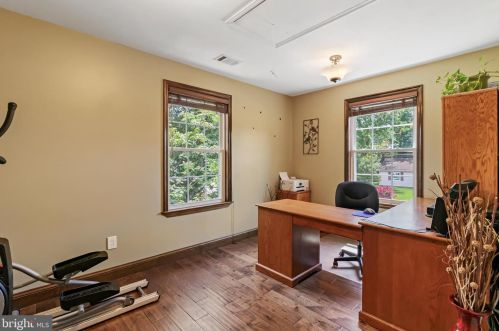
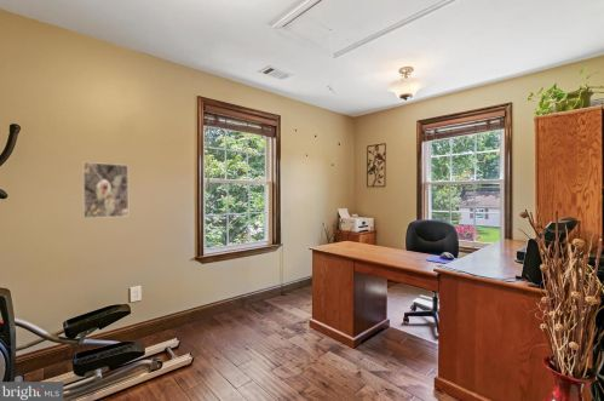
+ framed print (107, 190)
